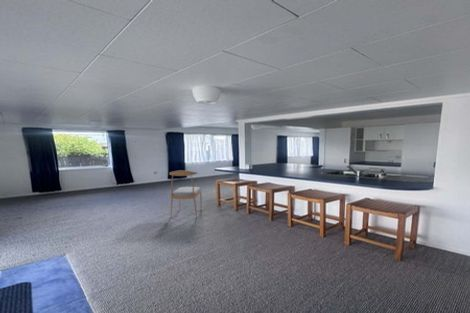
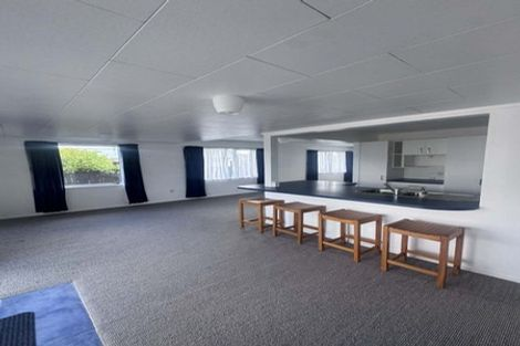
- dining chair (186, 191)
